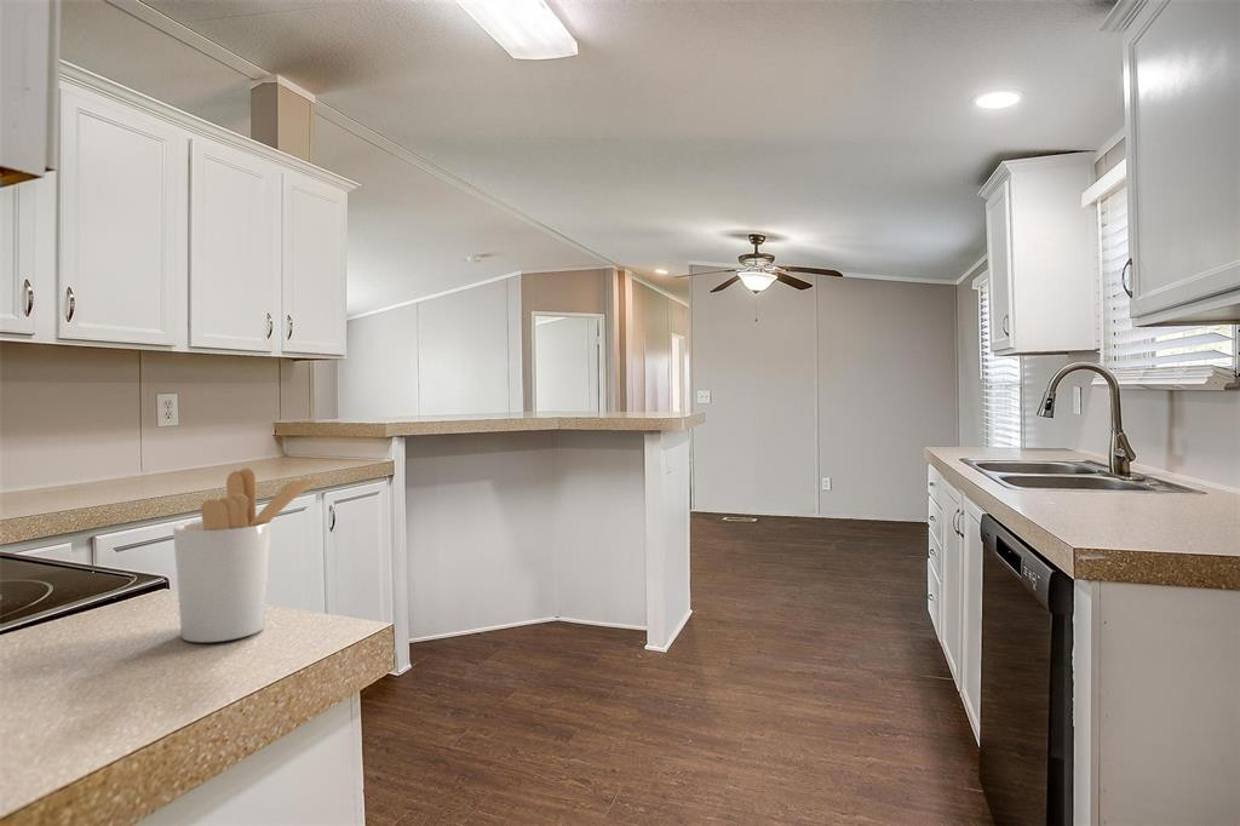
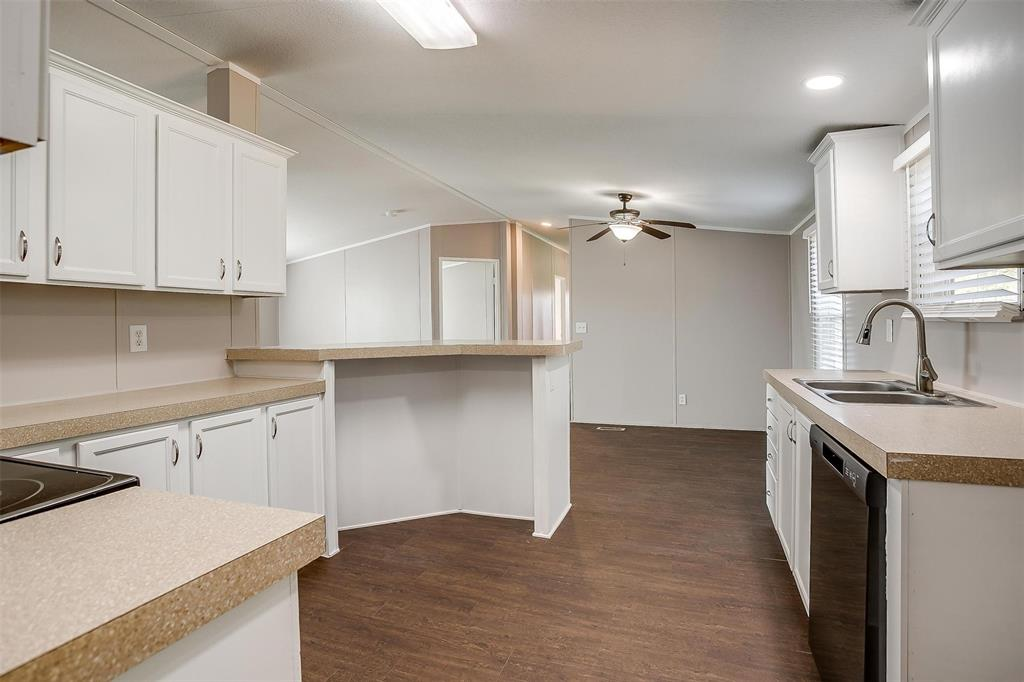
- utensil holder (248, 550)
